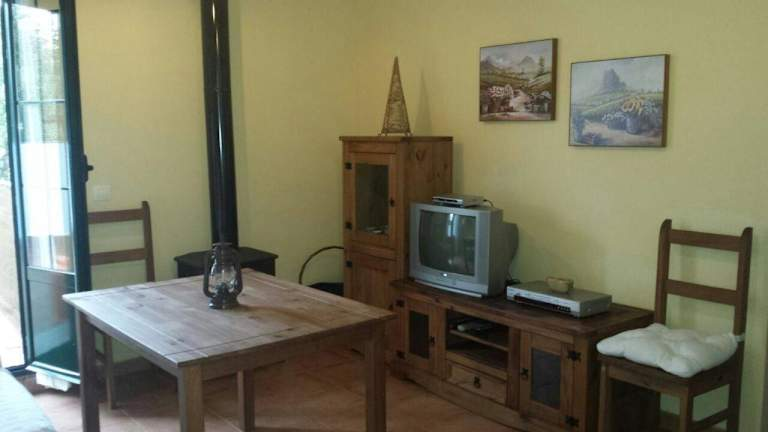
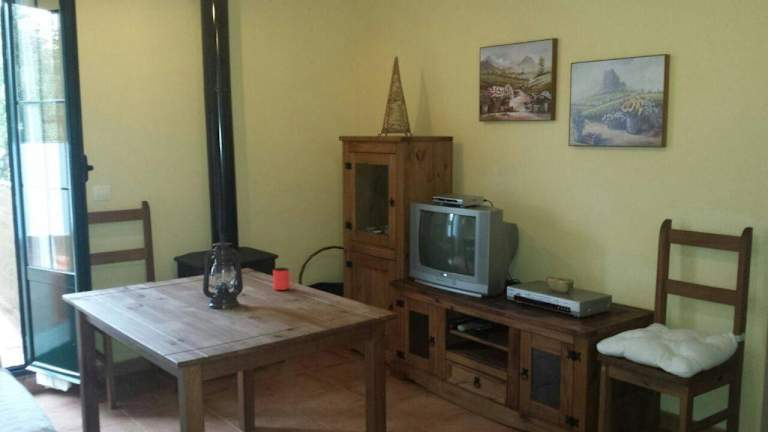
+ cup (284, 279)
